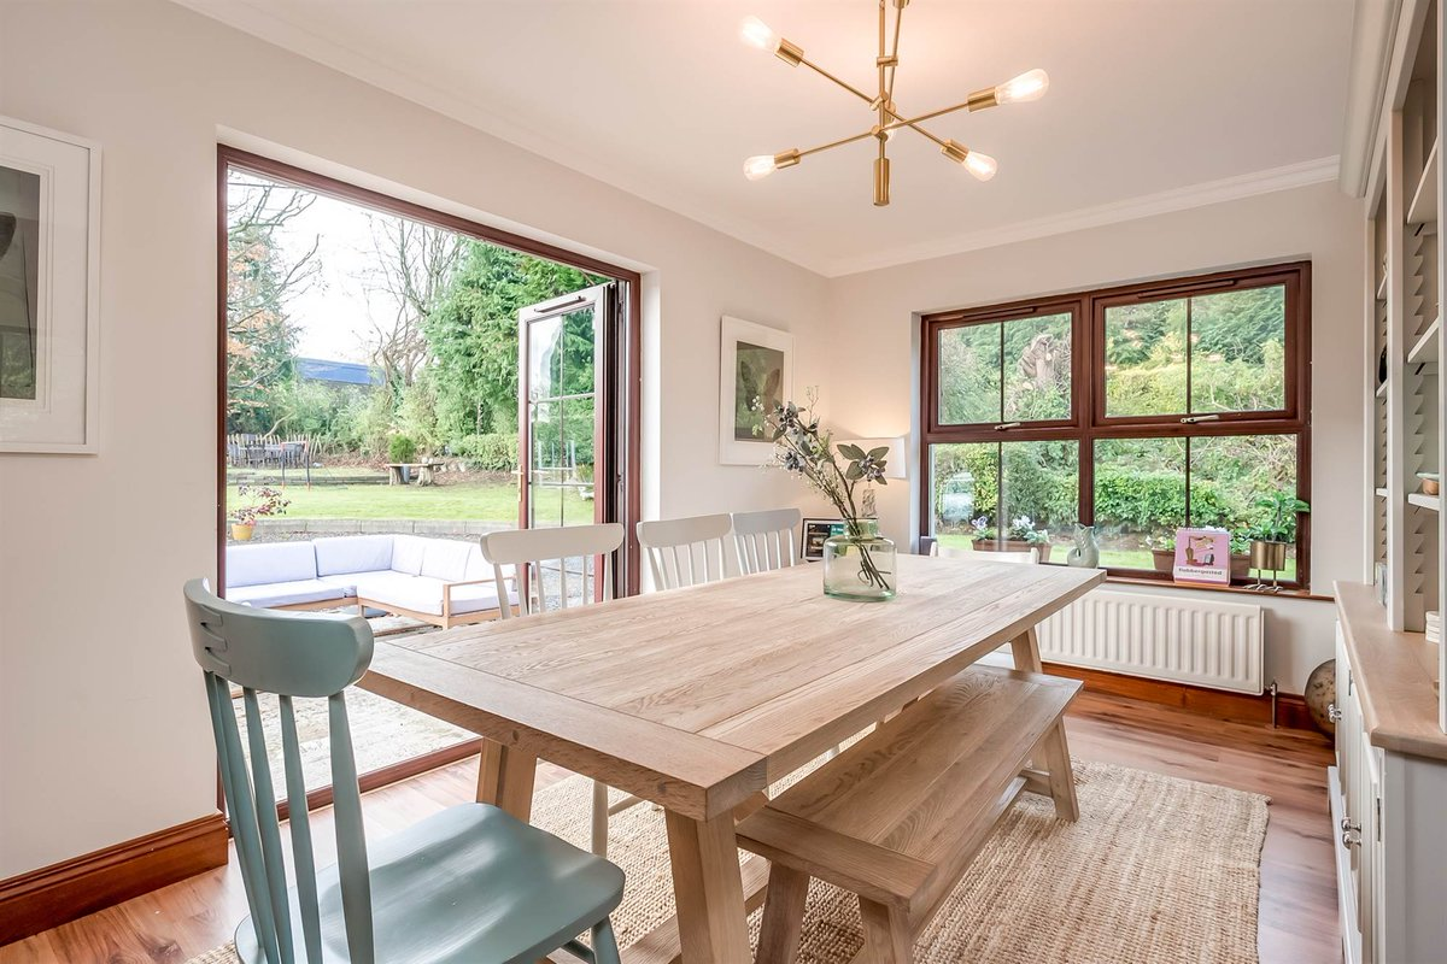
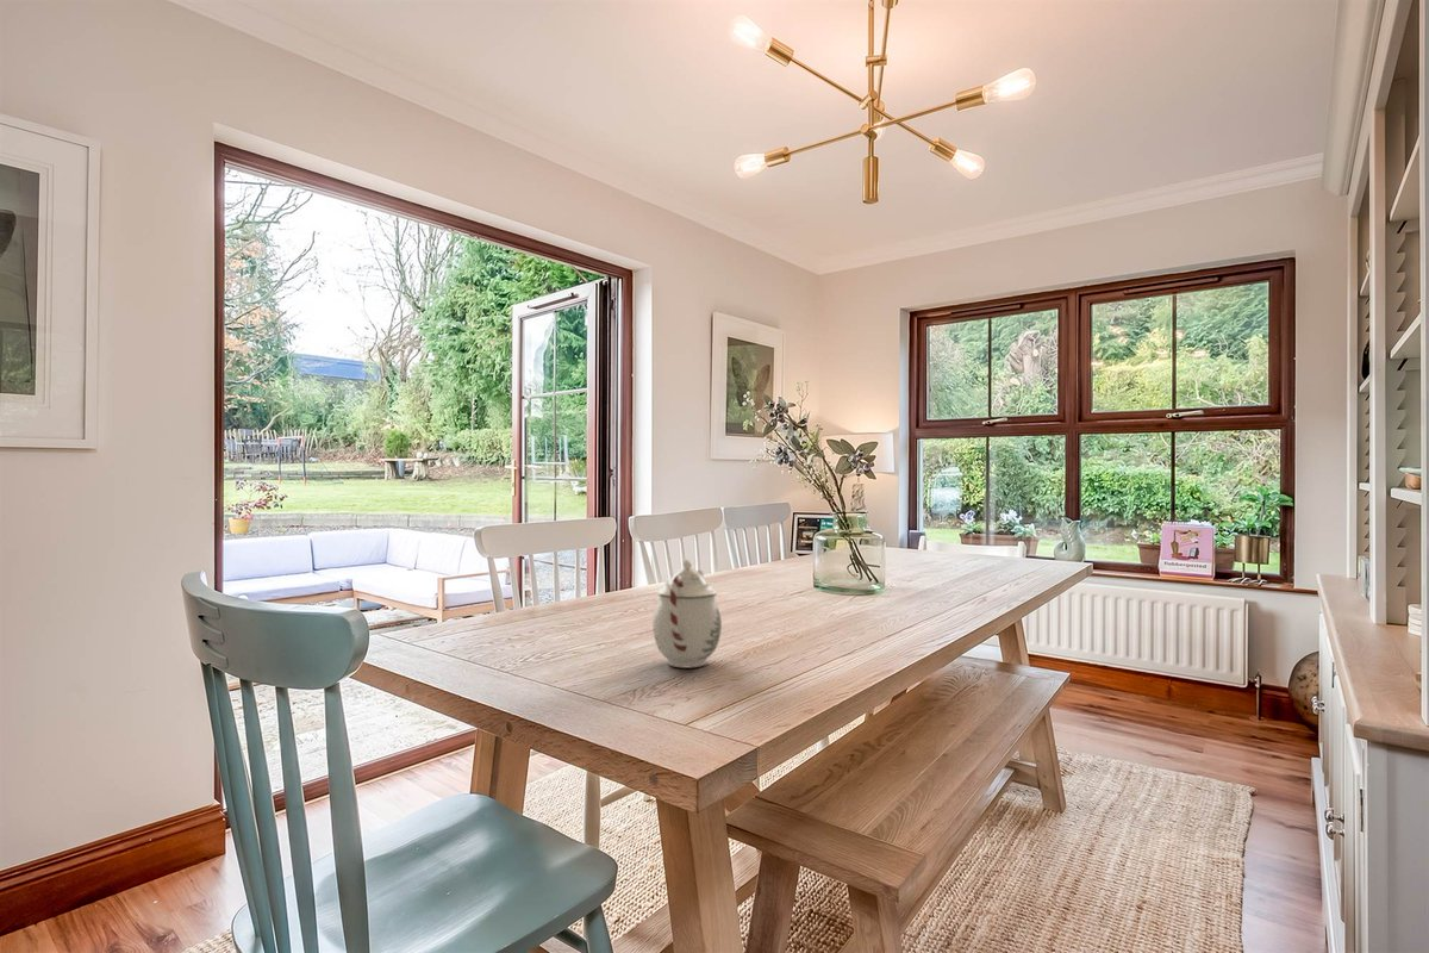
+ teapot (687, 610)
